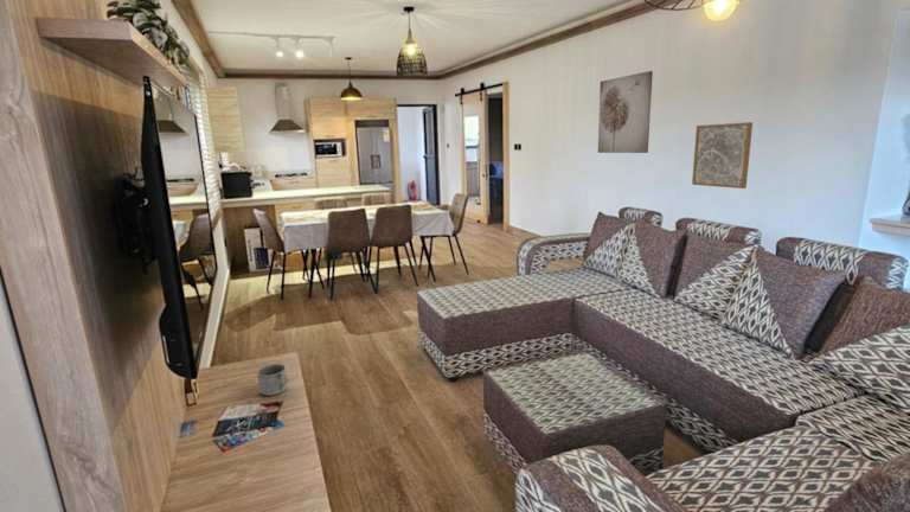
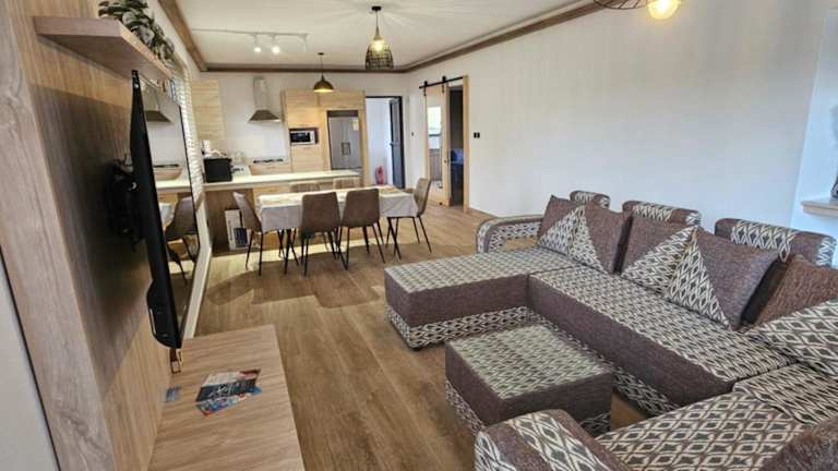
- mug (274, 379)
- wall art (622, 115)
- wall art (719, 155)
